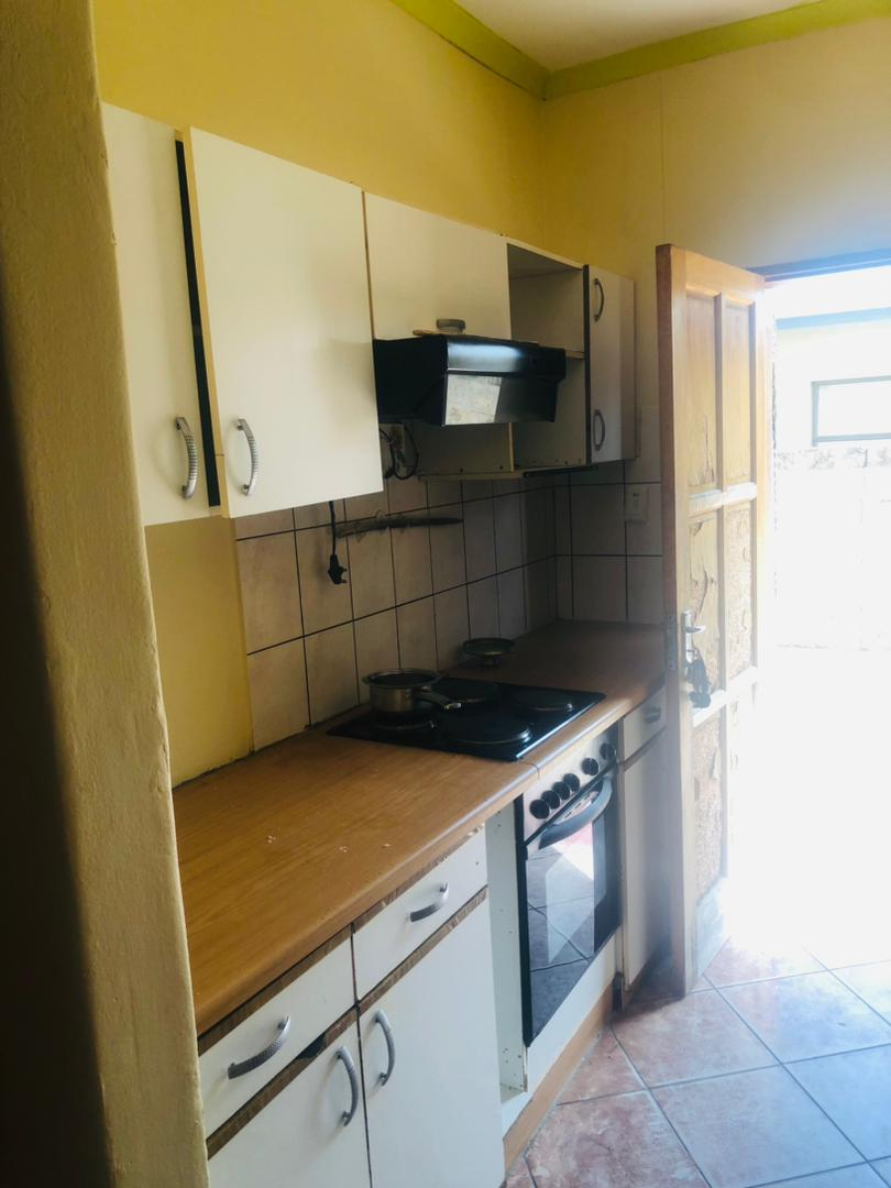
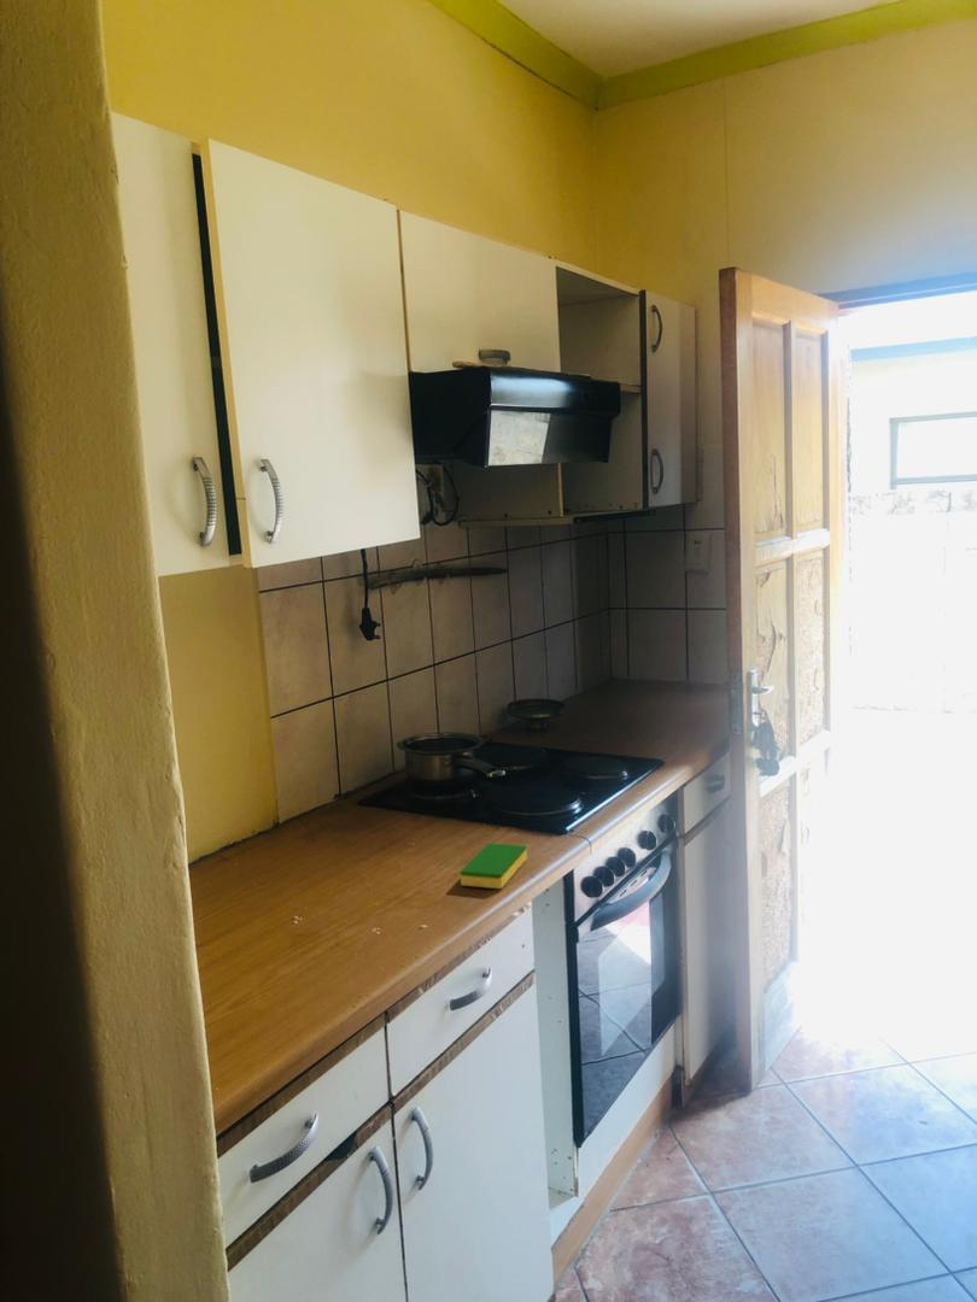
+ dish sponge (495, 864)
